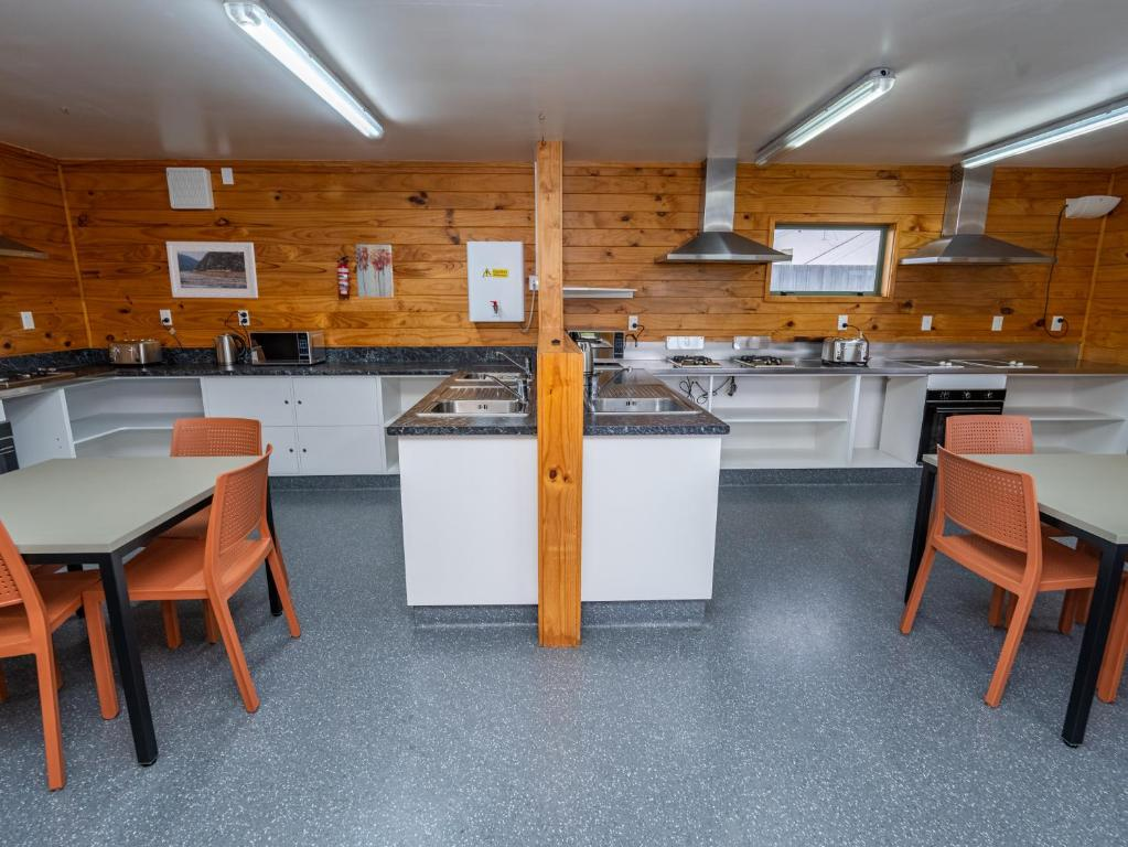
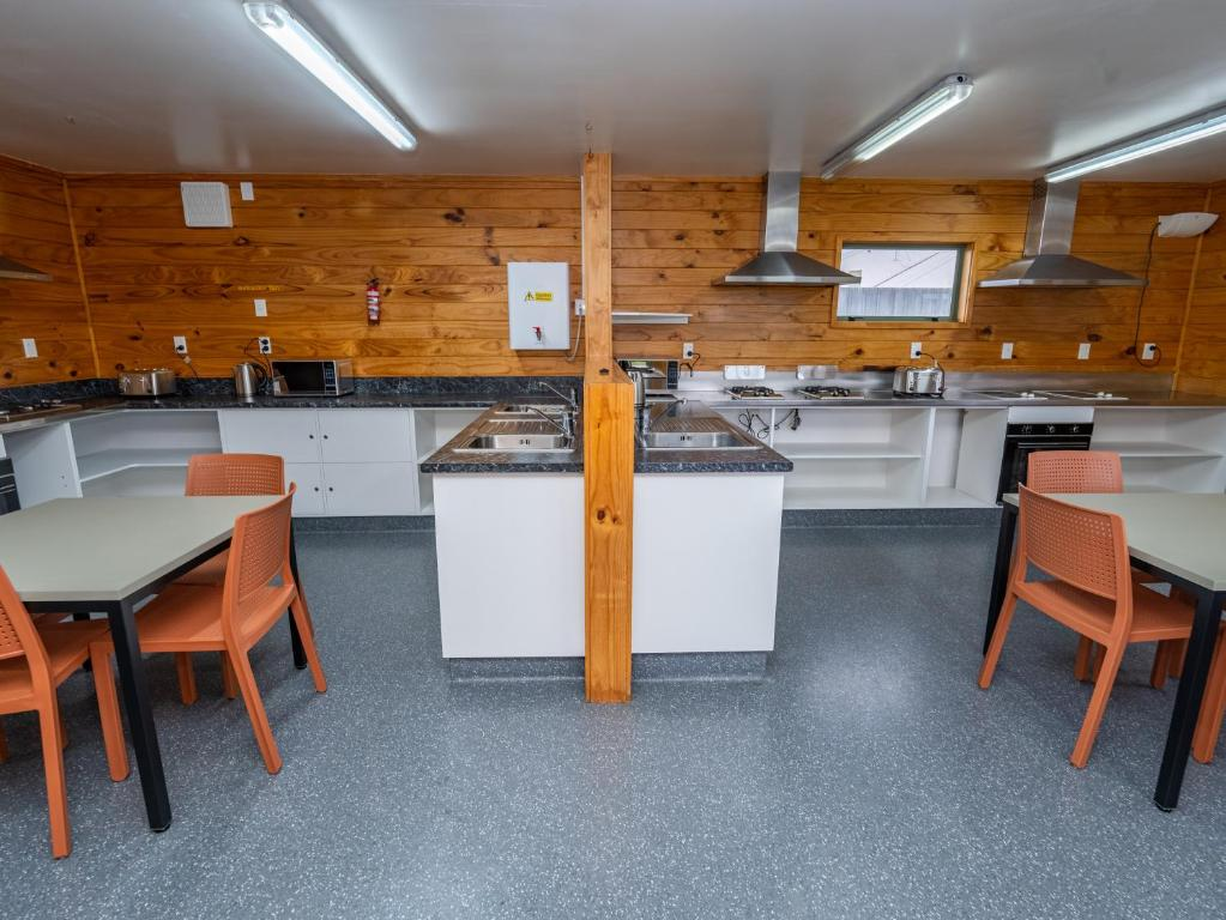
- wall art (374, 270)
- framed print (212, 269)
